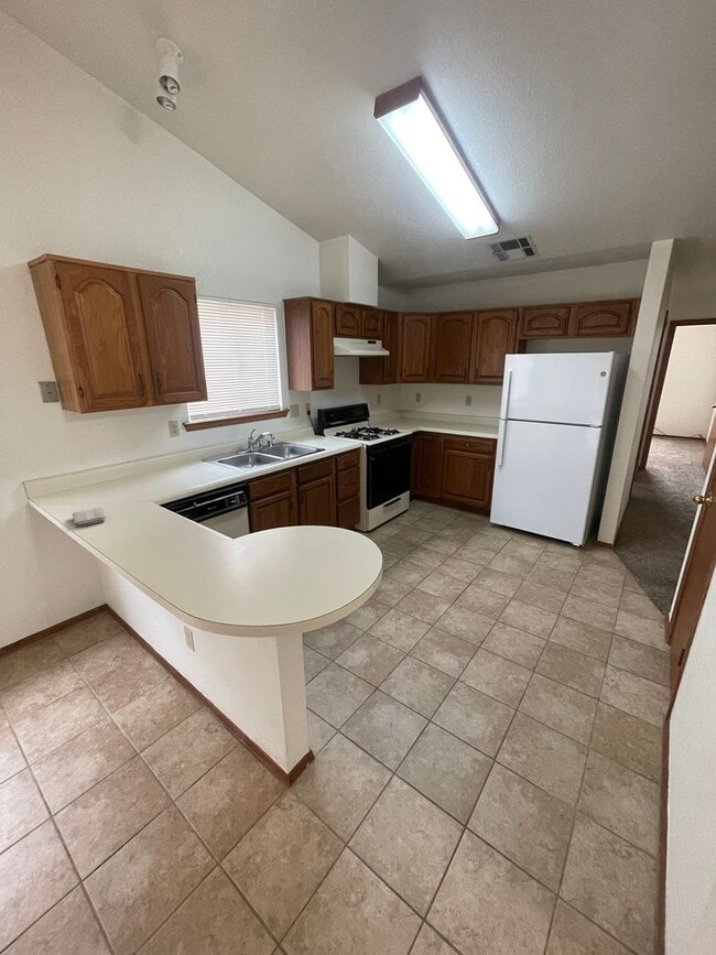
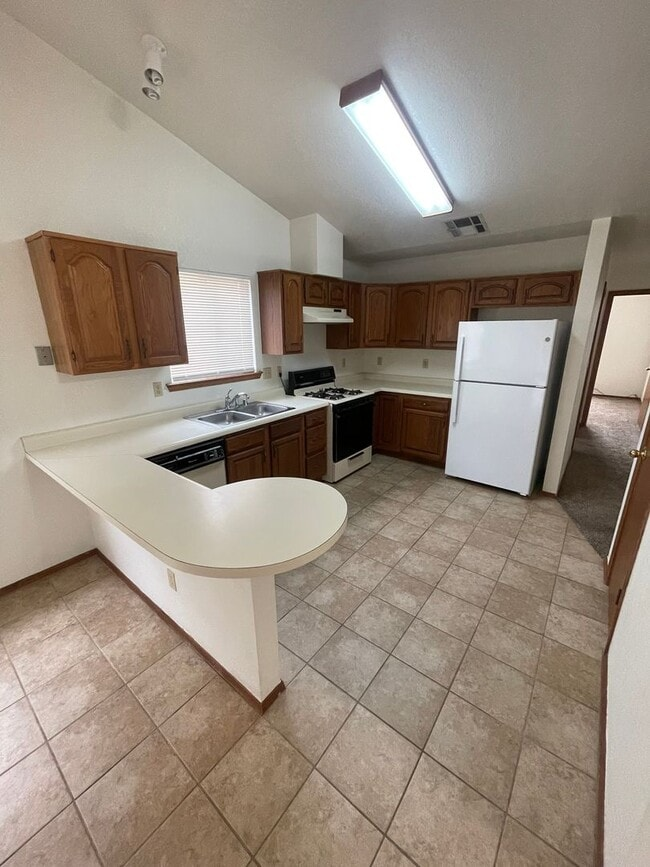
- washcloth (88, 516)
